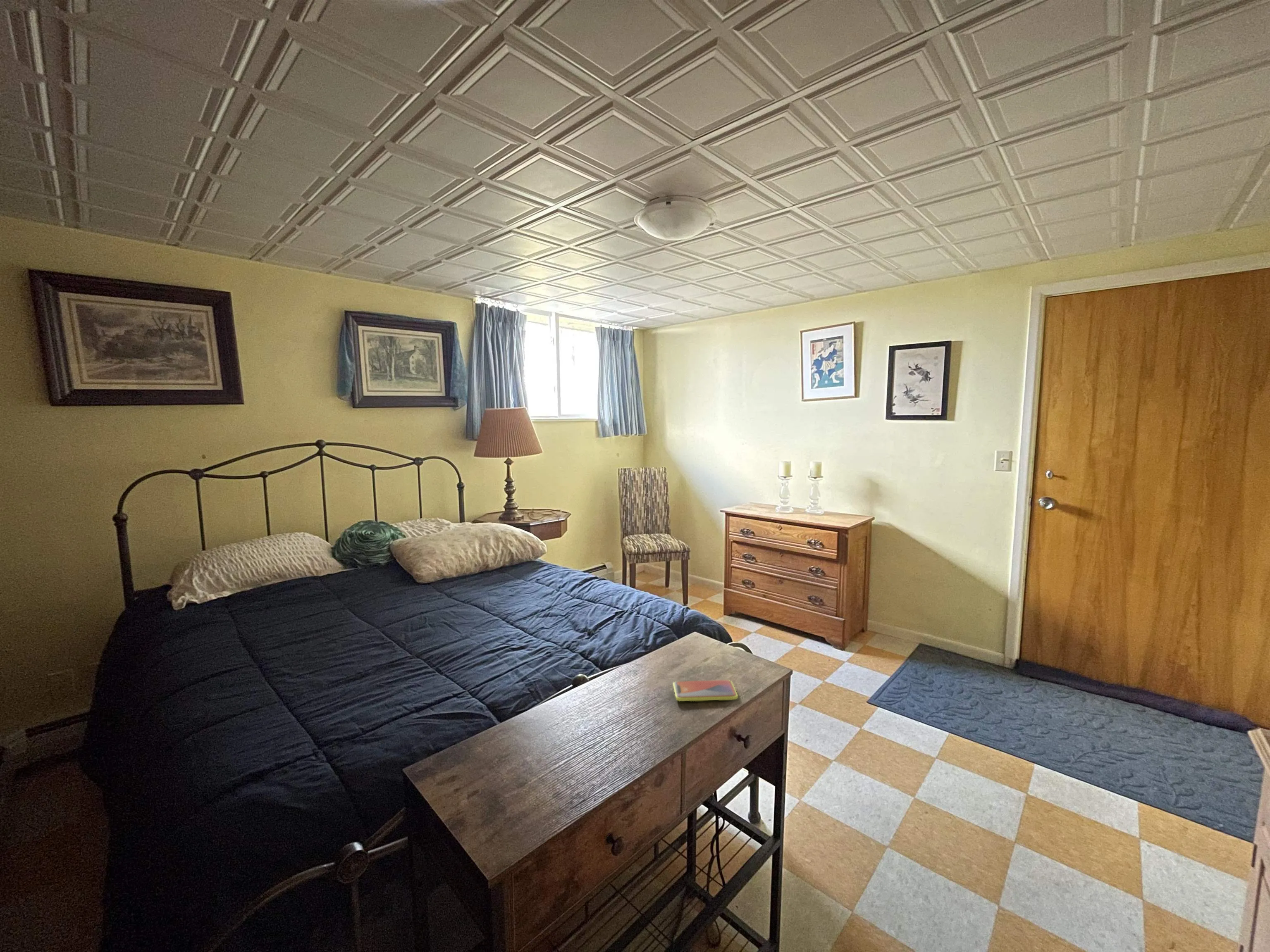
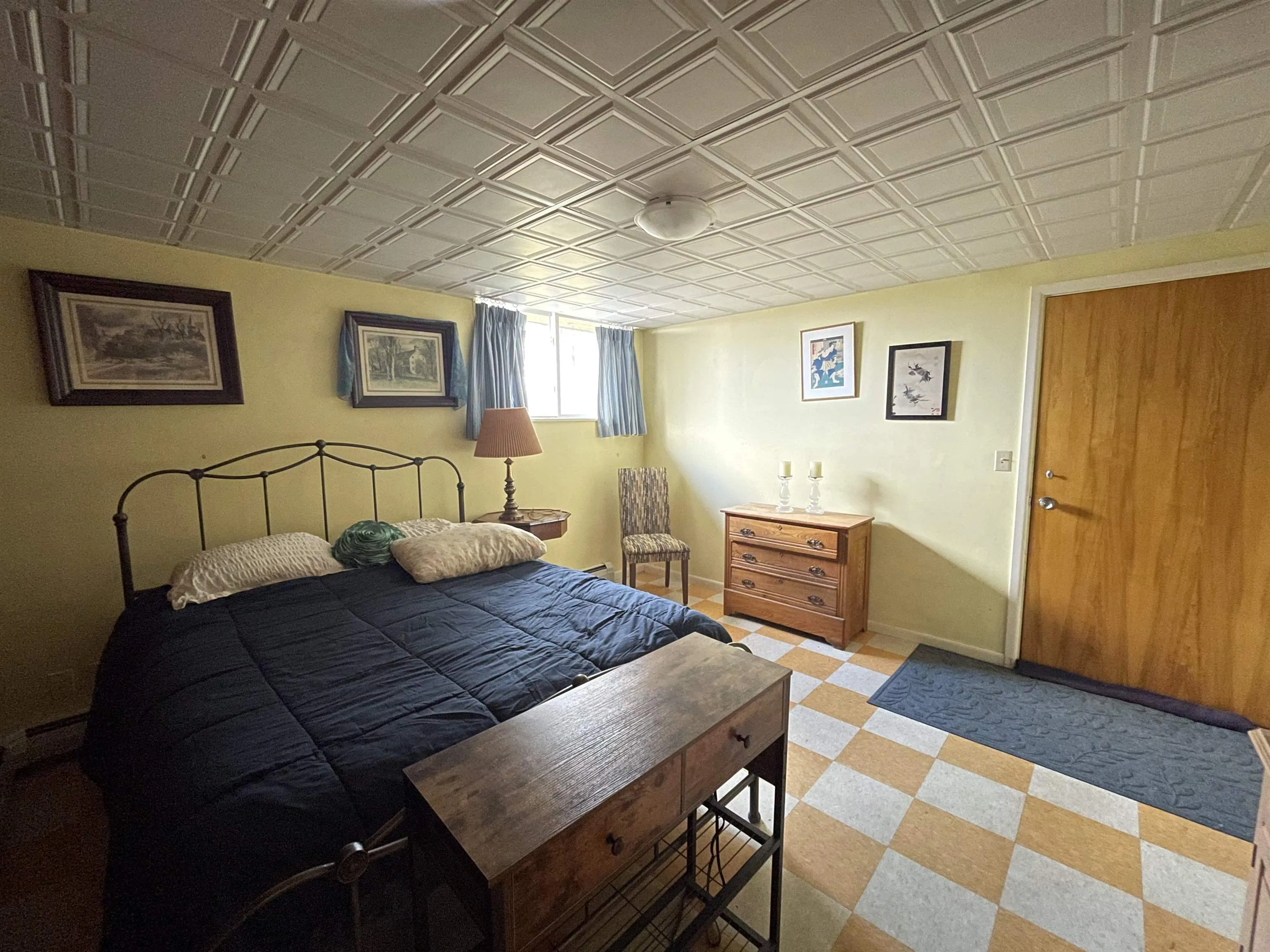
- smartphone (704, 690)
